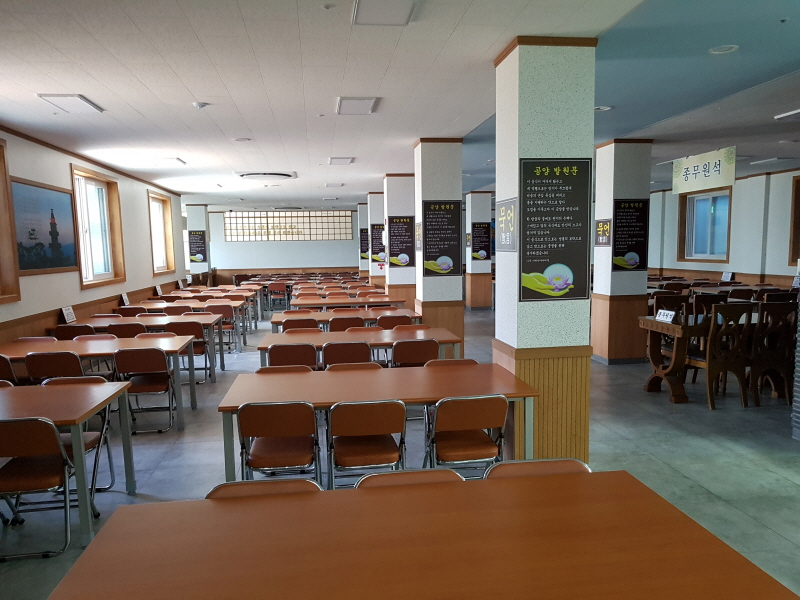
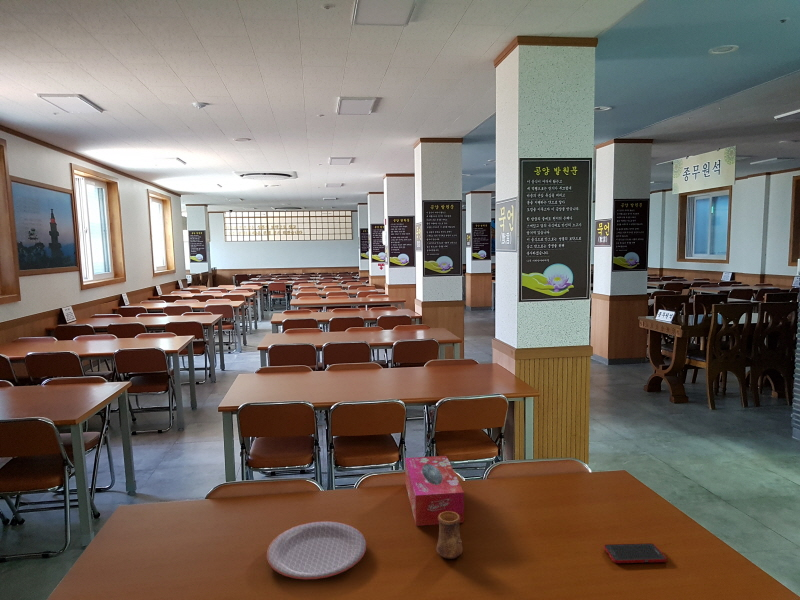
+ plate (317, 550)
+ cup (449, 534)
+ cell phone (634, 553)
+ tissue box (432, 487)
